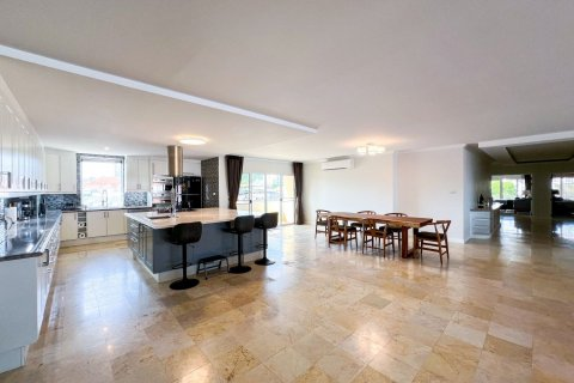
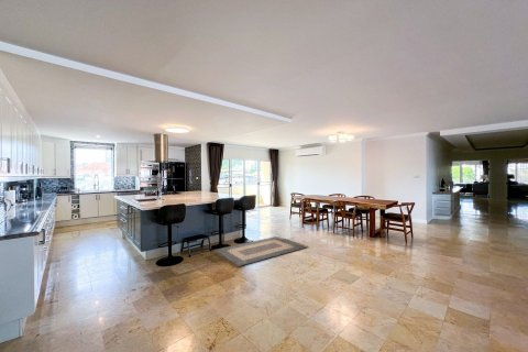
+ rug (261, 248)
